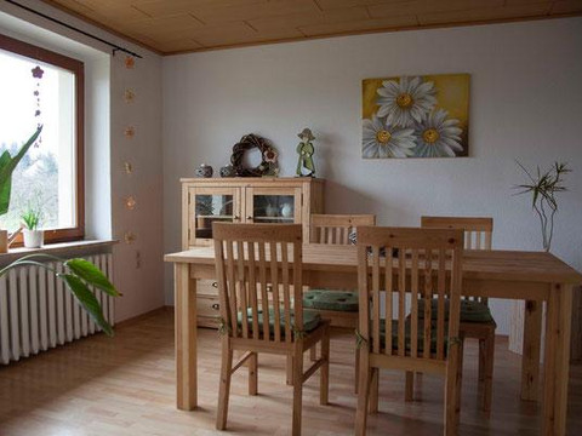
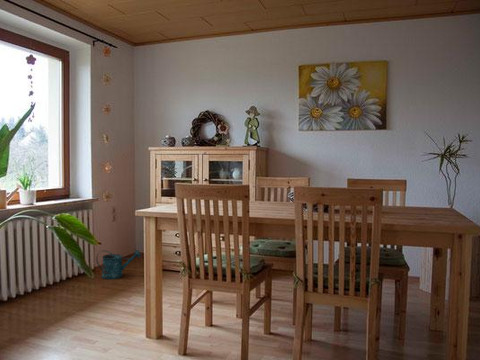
+ watering can (119, 263)
